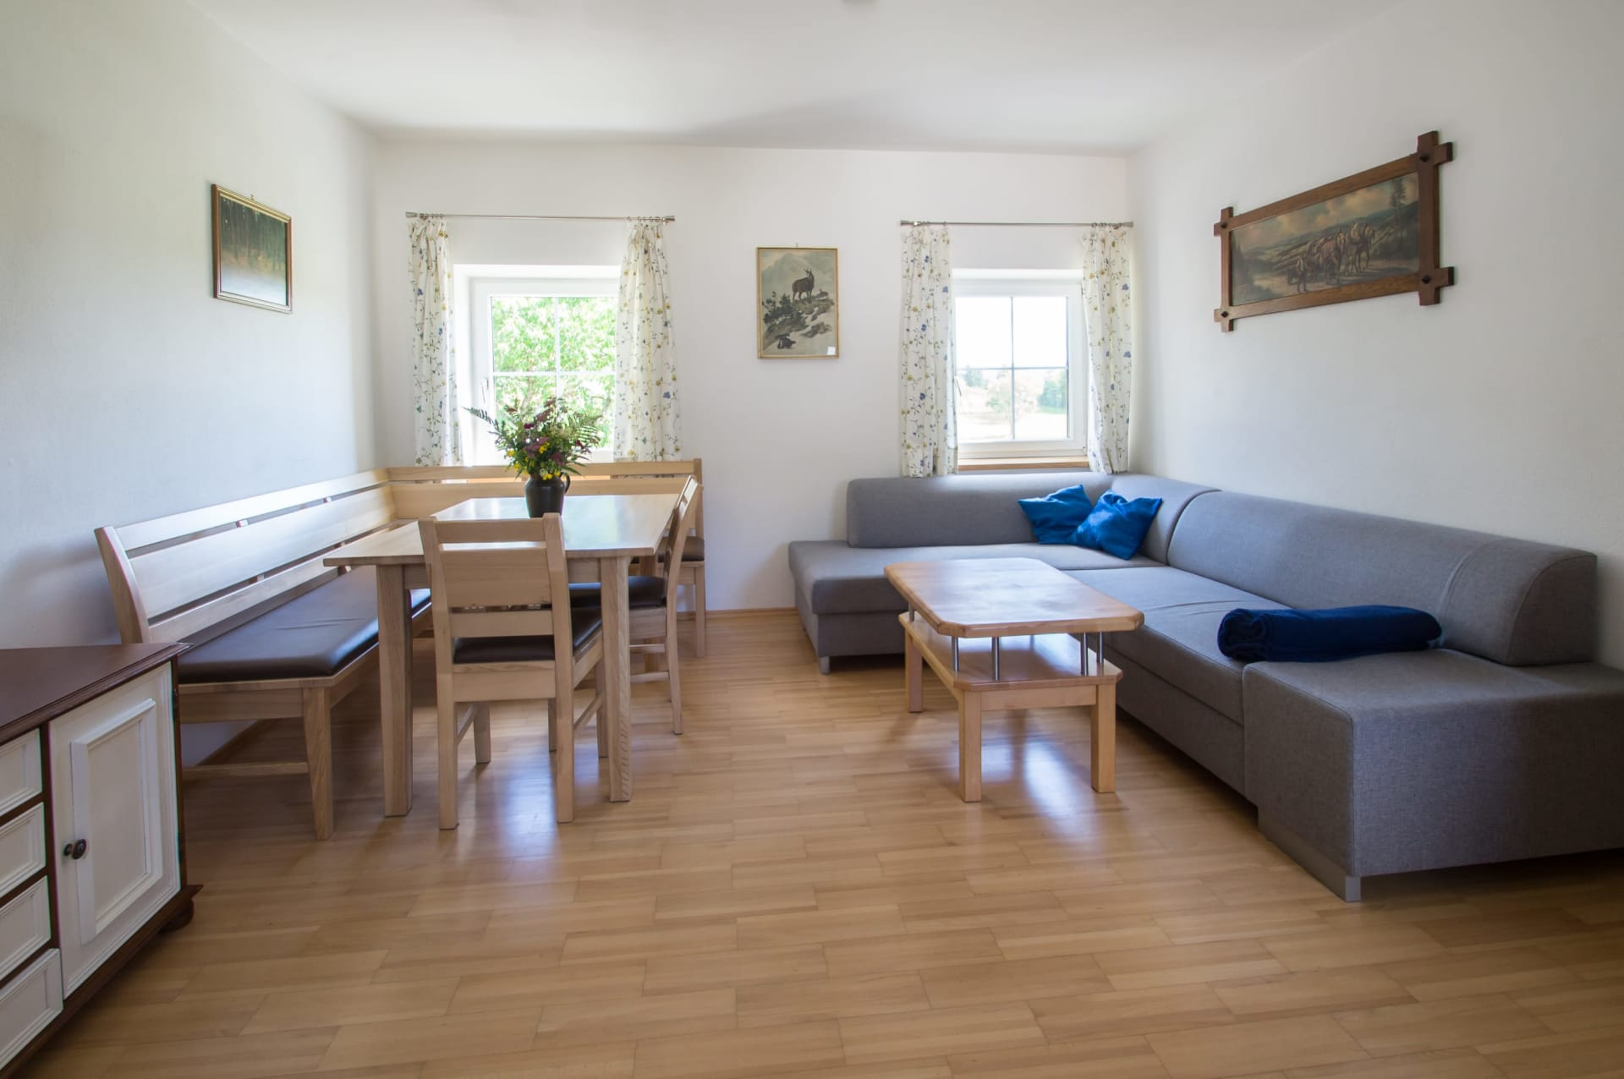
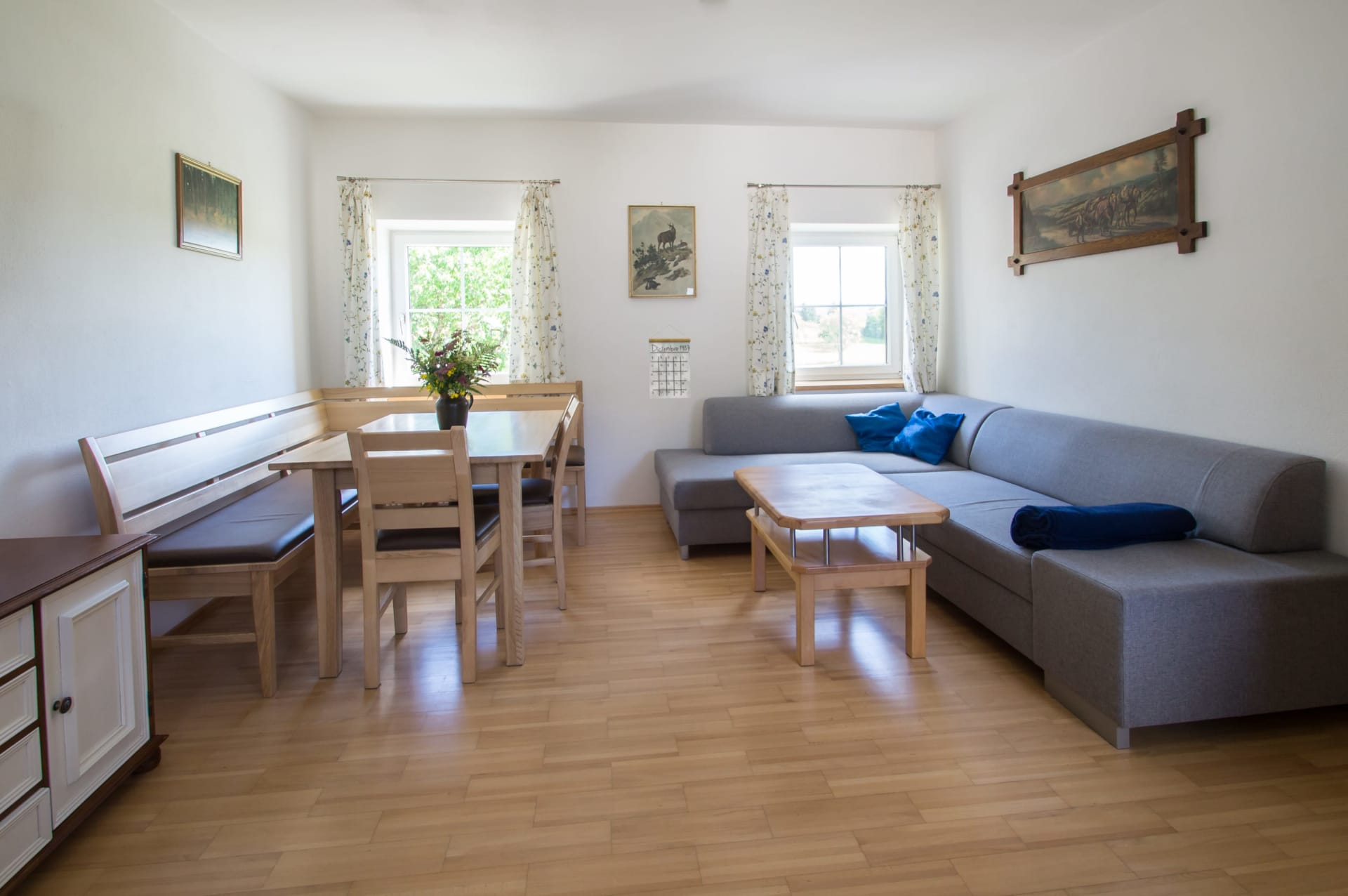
+ calendar (670, 361)
